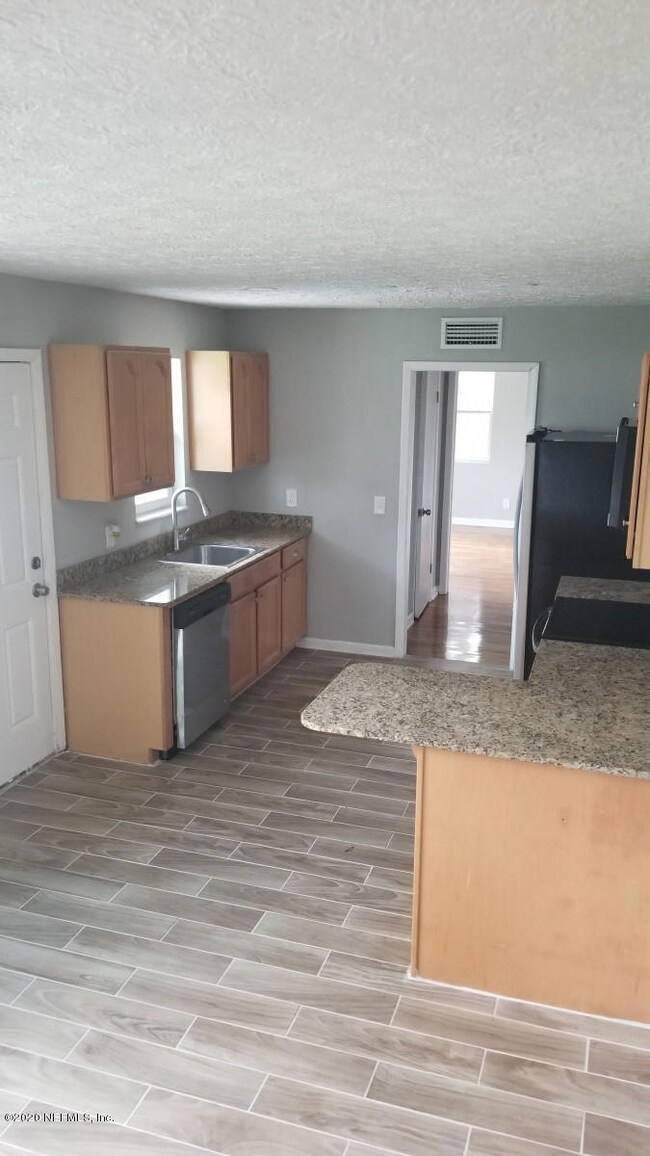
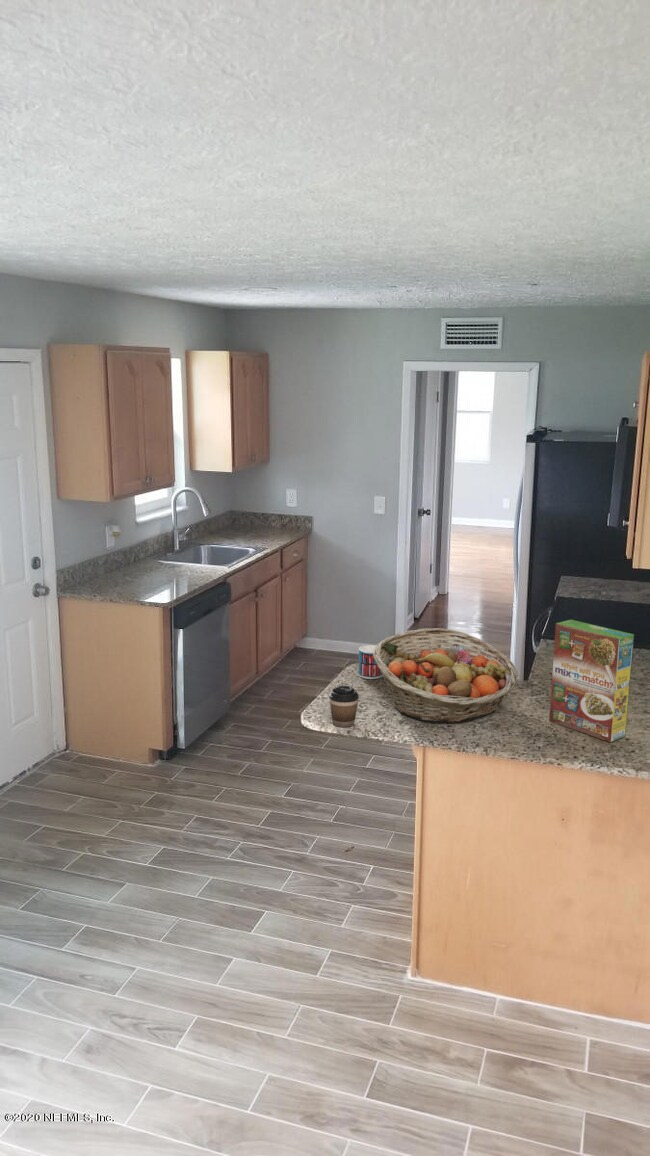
+ mug (373, 661)
+ cereal box (590, 679)
+ coffee cup (343, 704)
+ fruit basket (444, 674)
